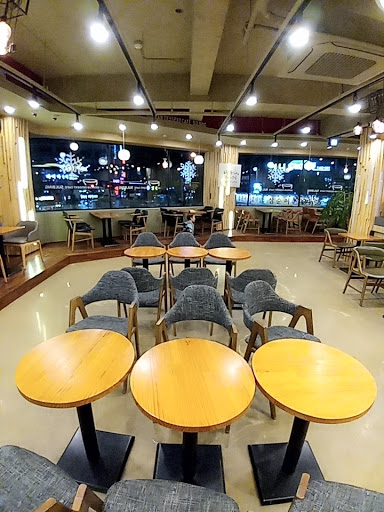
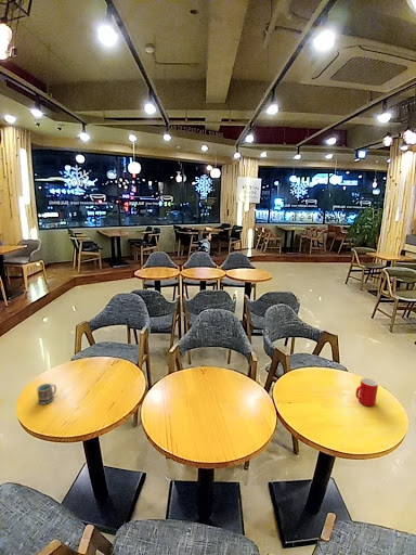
+ cup (47, 391)
+ cup (364, 391)
